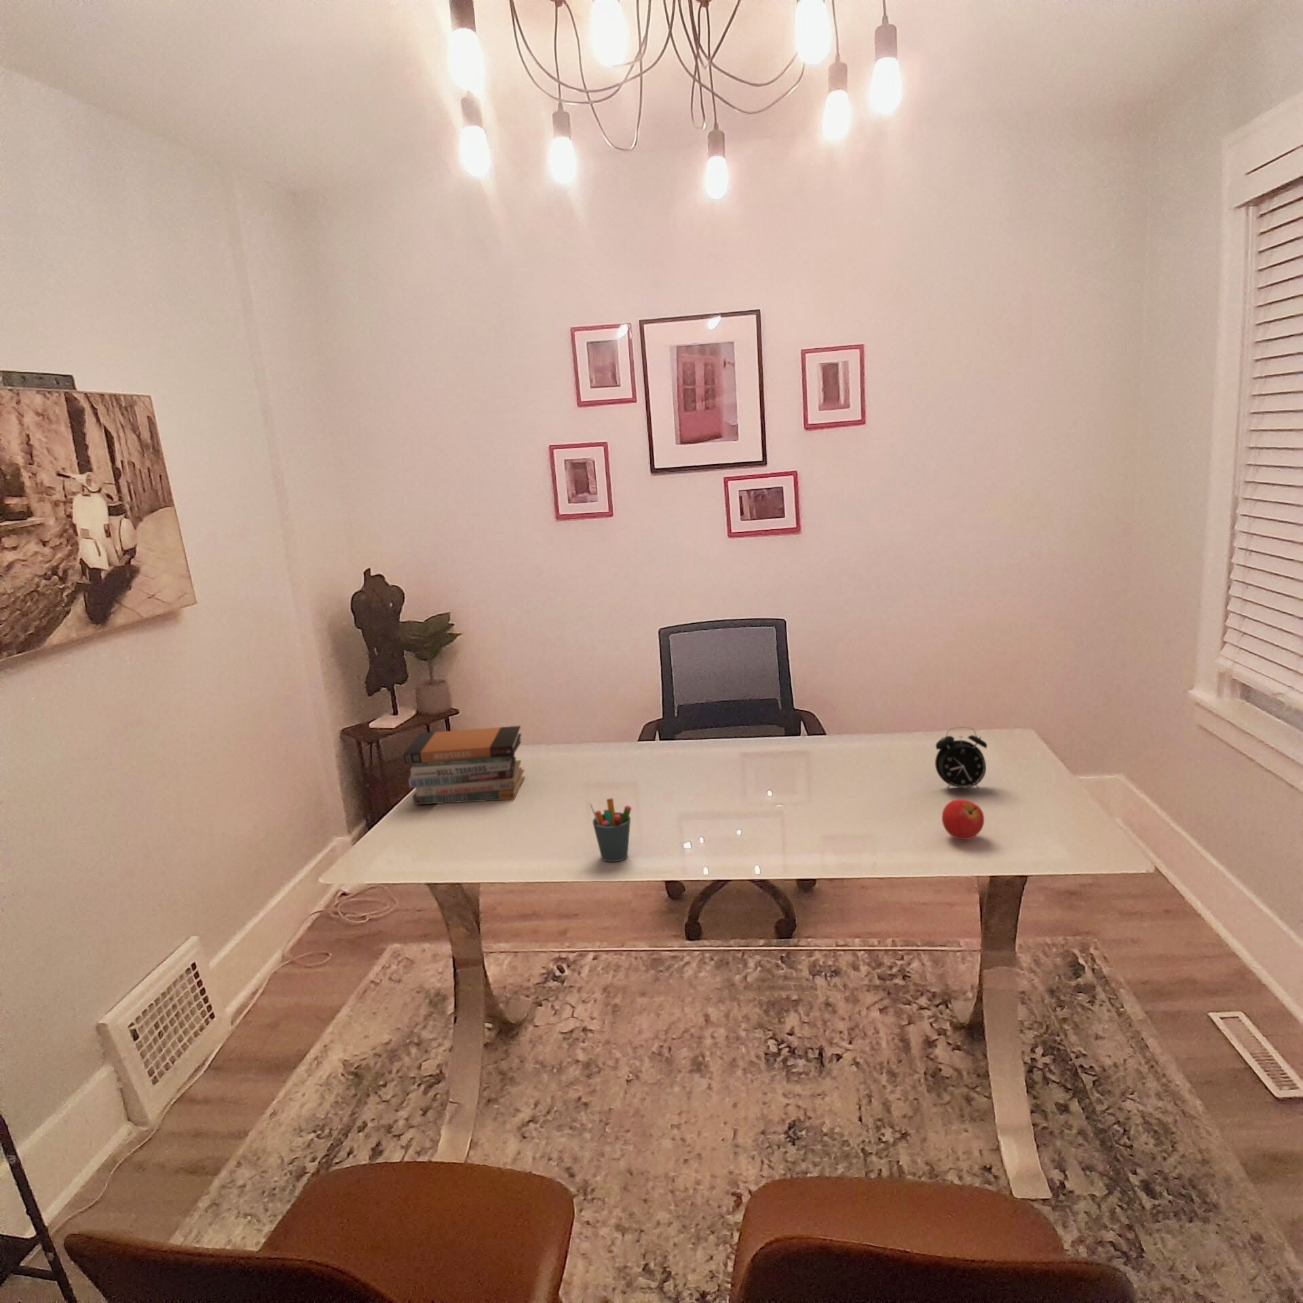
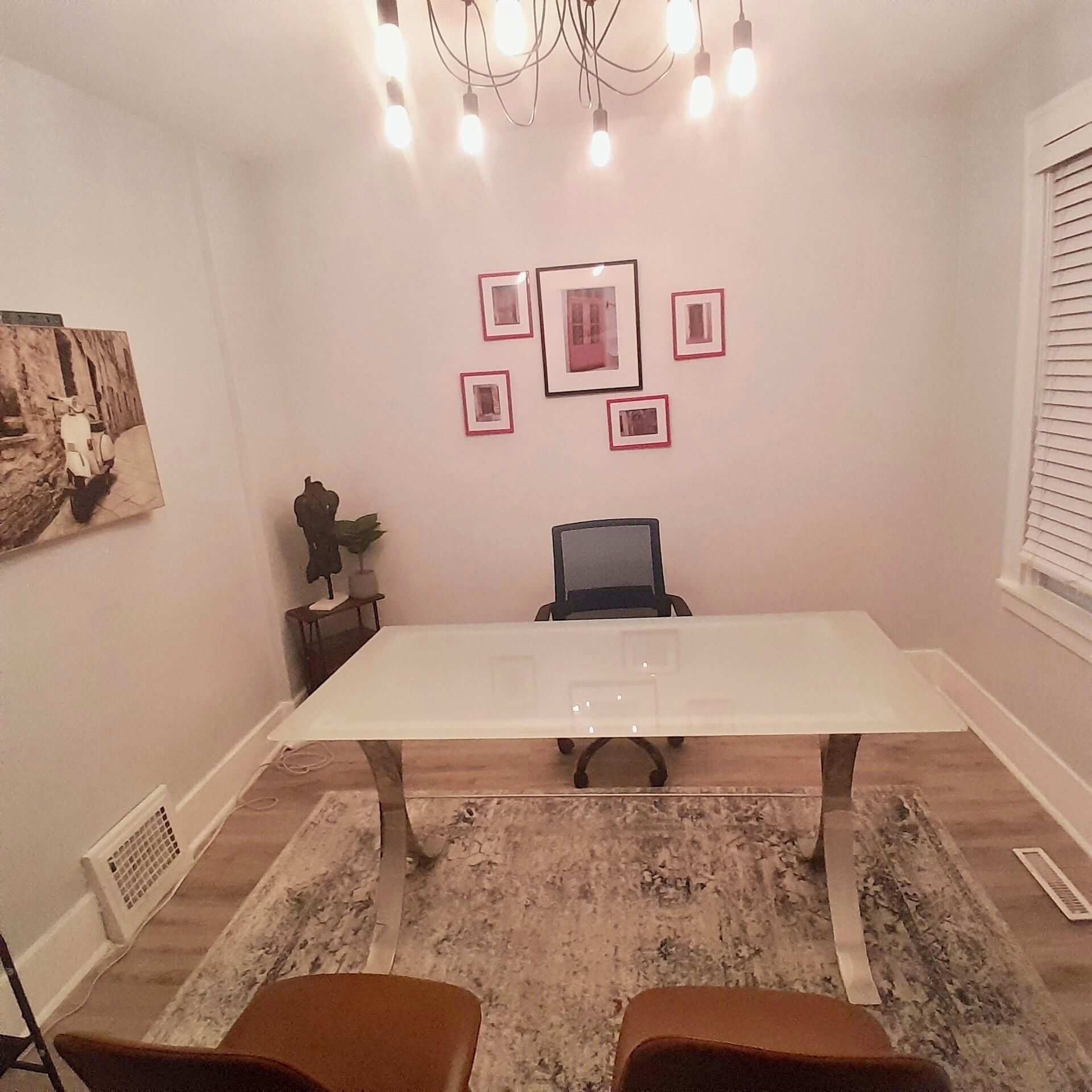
- pen holder (612, 827)
- book stack (467, 765)
- alarm clock (961, 759)
- fruit (962, 819)
